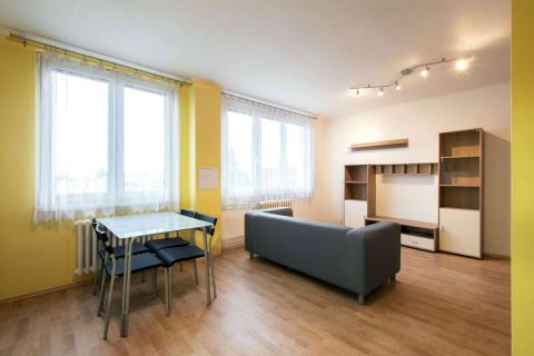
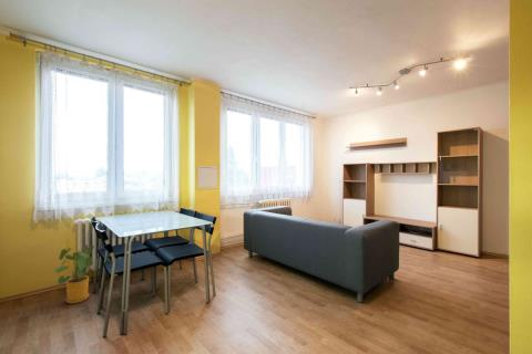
+ house plant (75, 274)
